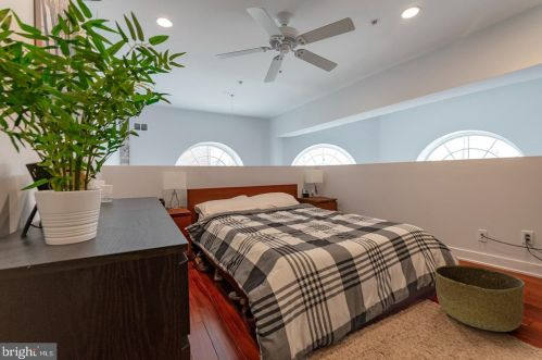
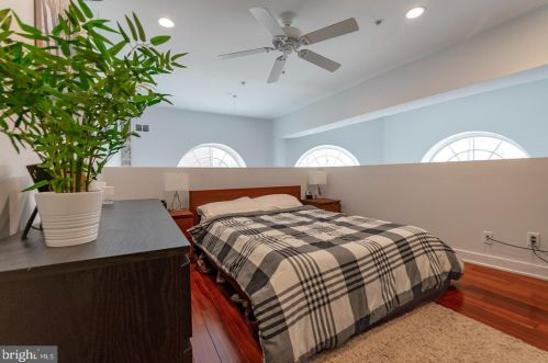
- basket (477, 295)
